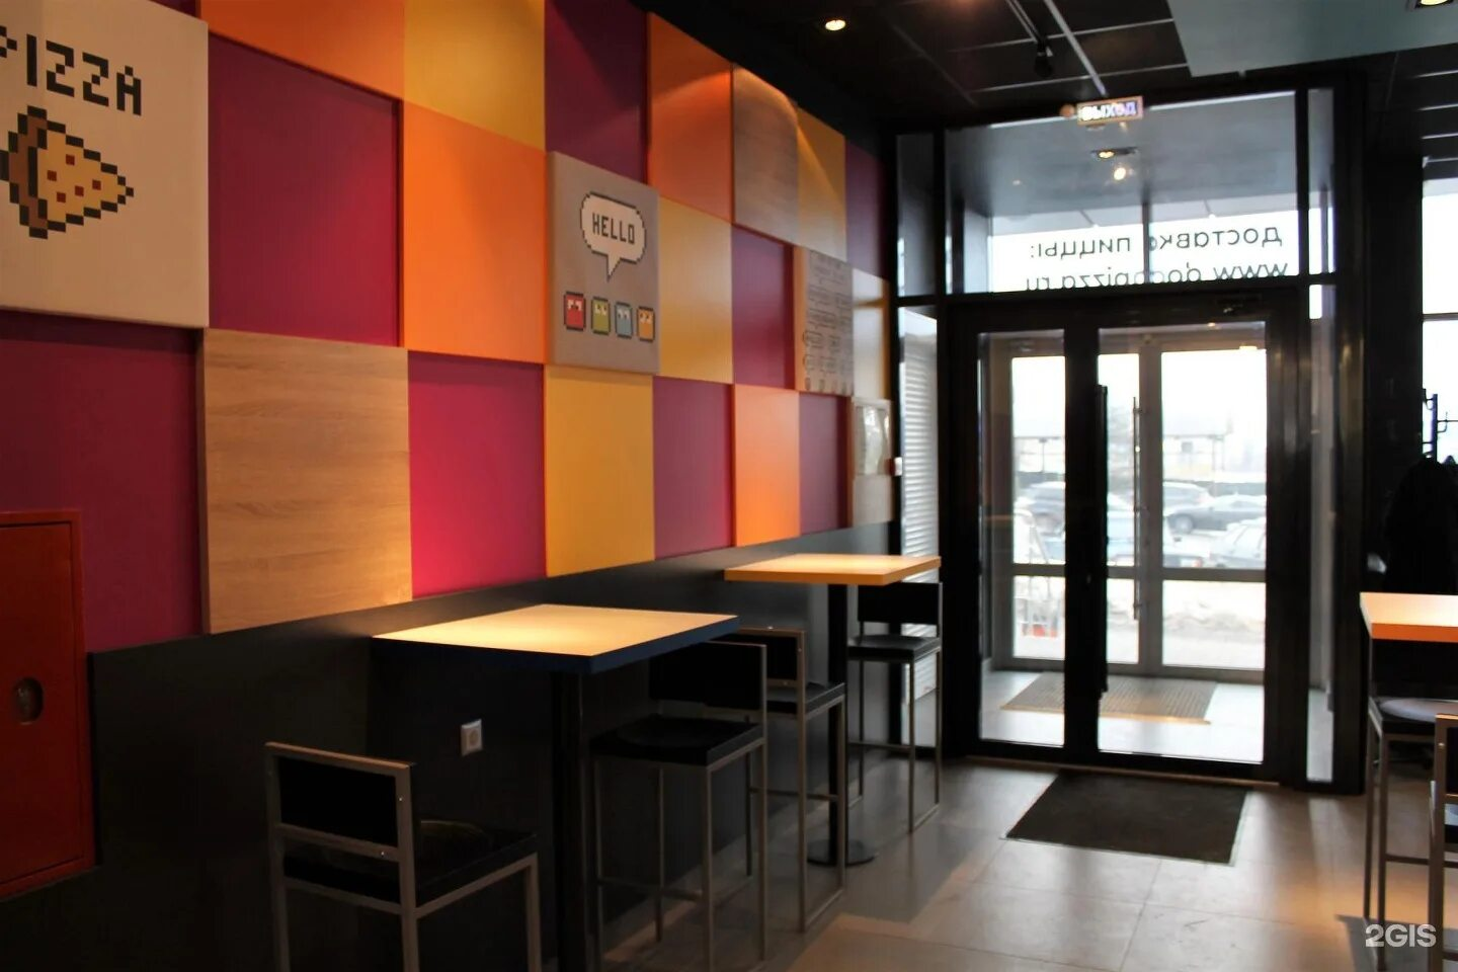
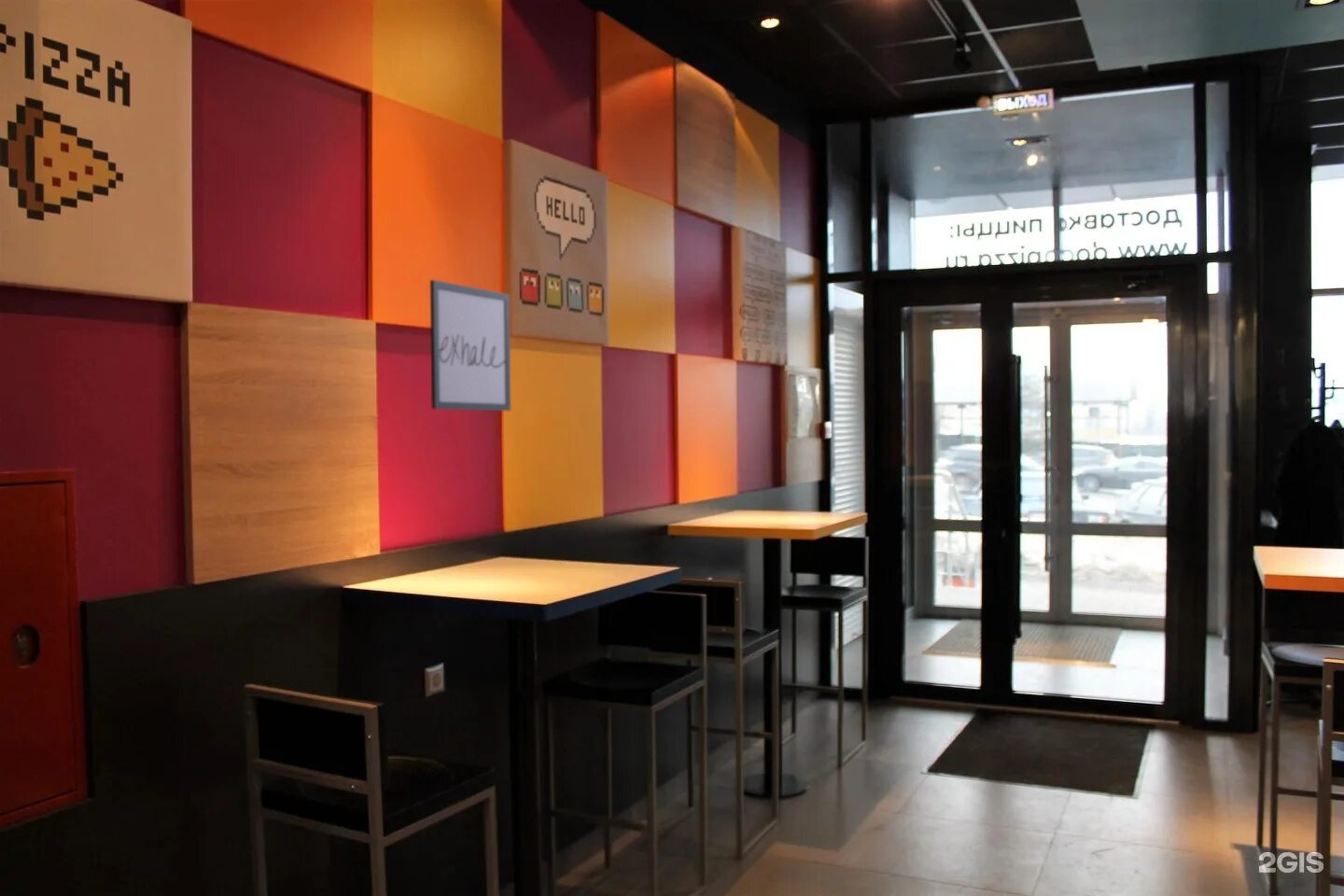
+ wall art (472, 348)
